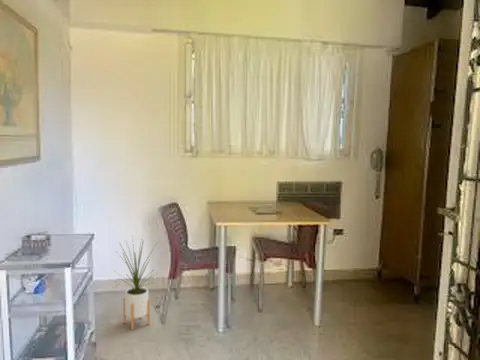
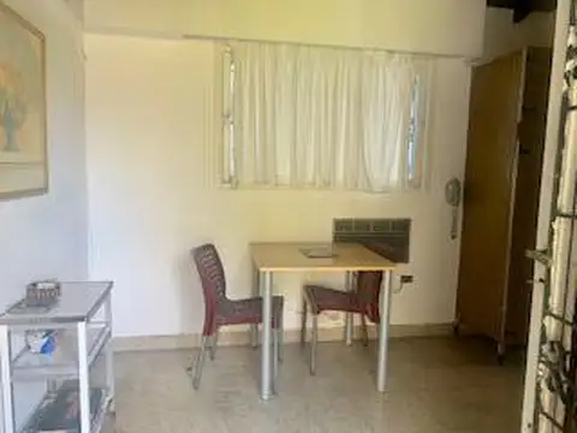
- house plant (137, 281)
